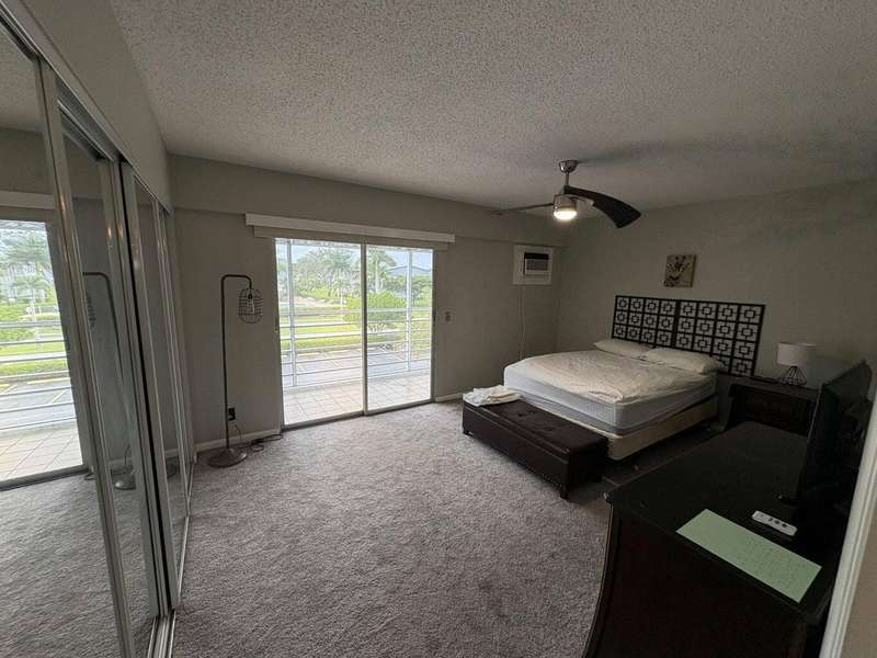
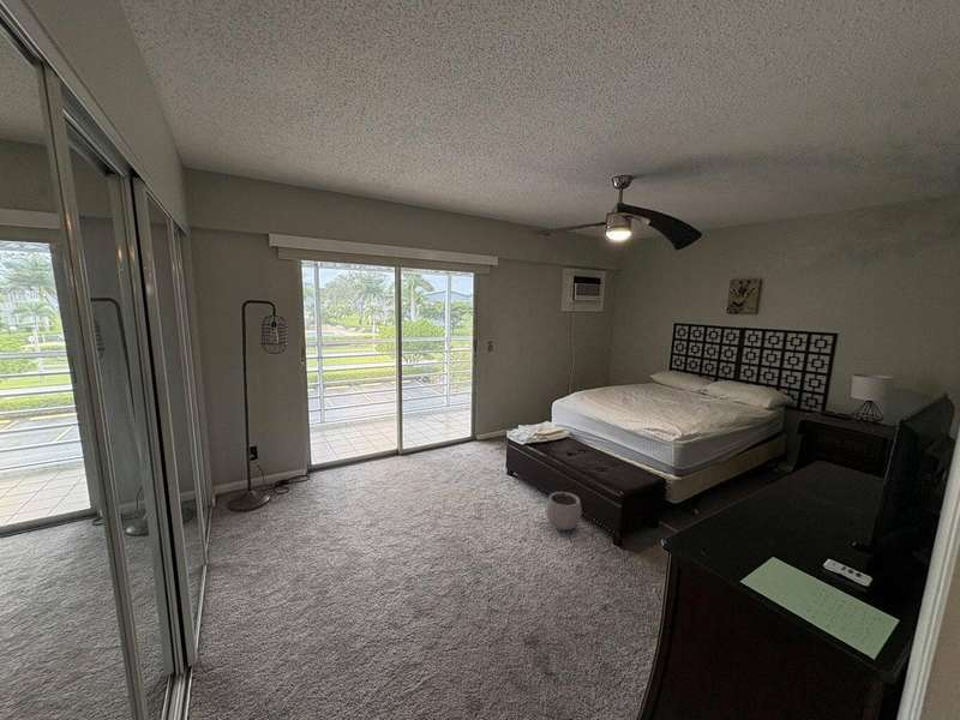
+ plant pot (563, 506)
